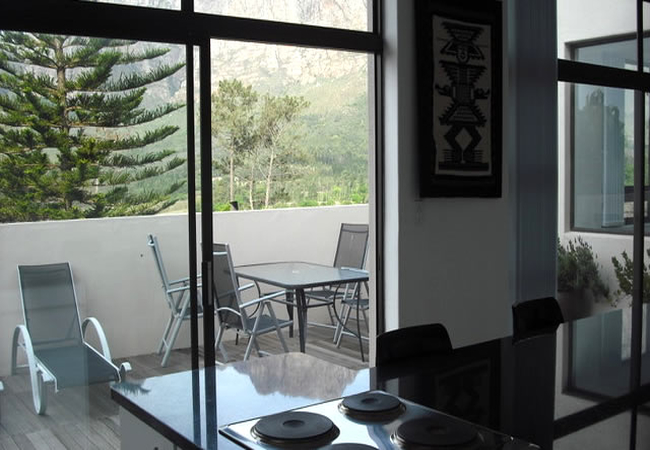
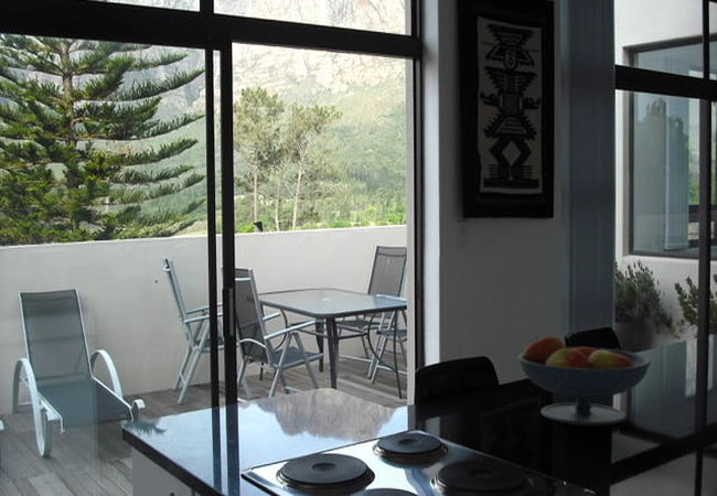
+ fruit bowl (582, 376)
